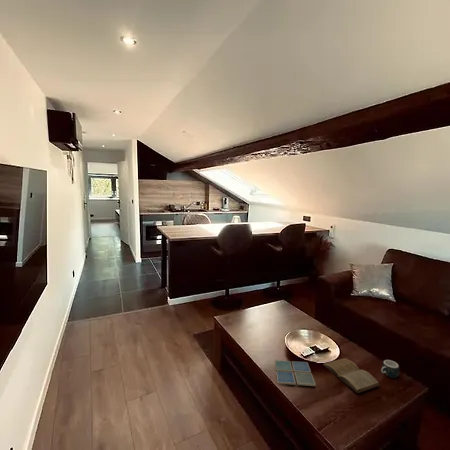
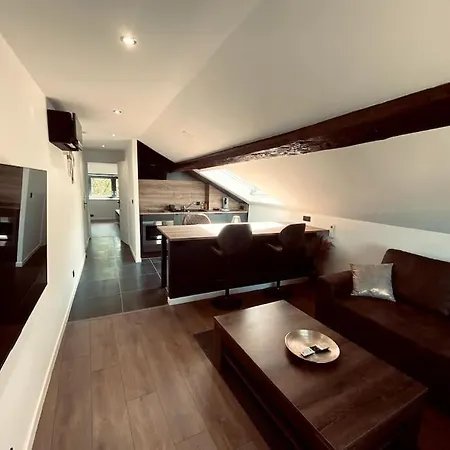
- book (349, 372)
- drink coaster (292, 372)
- mug (388, 369)
